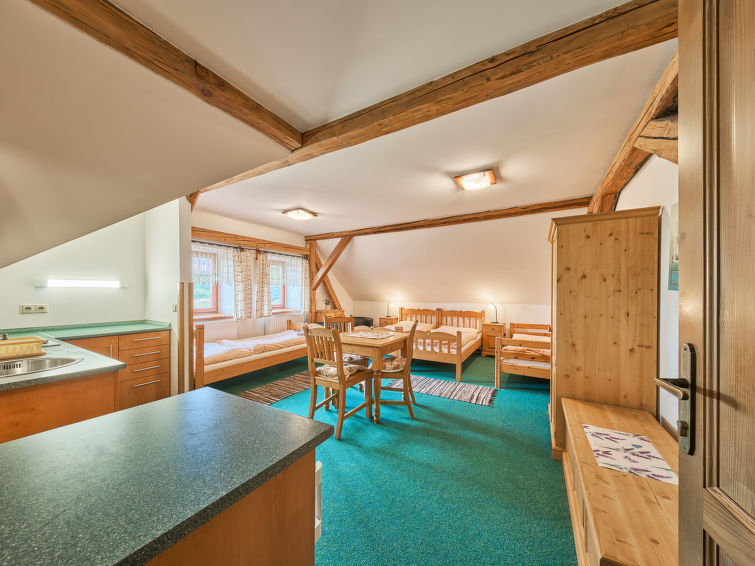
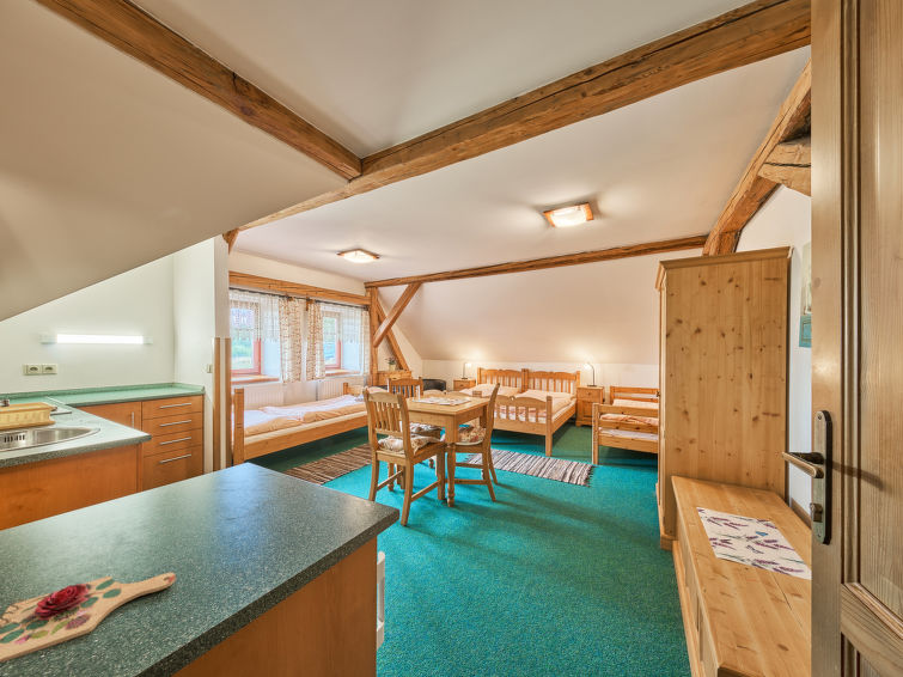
+ cutting board (92, 598)
